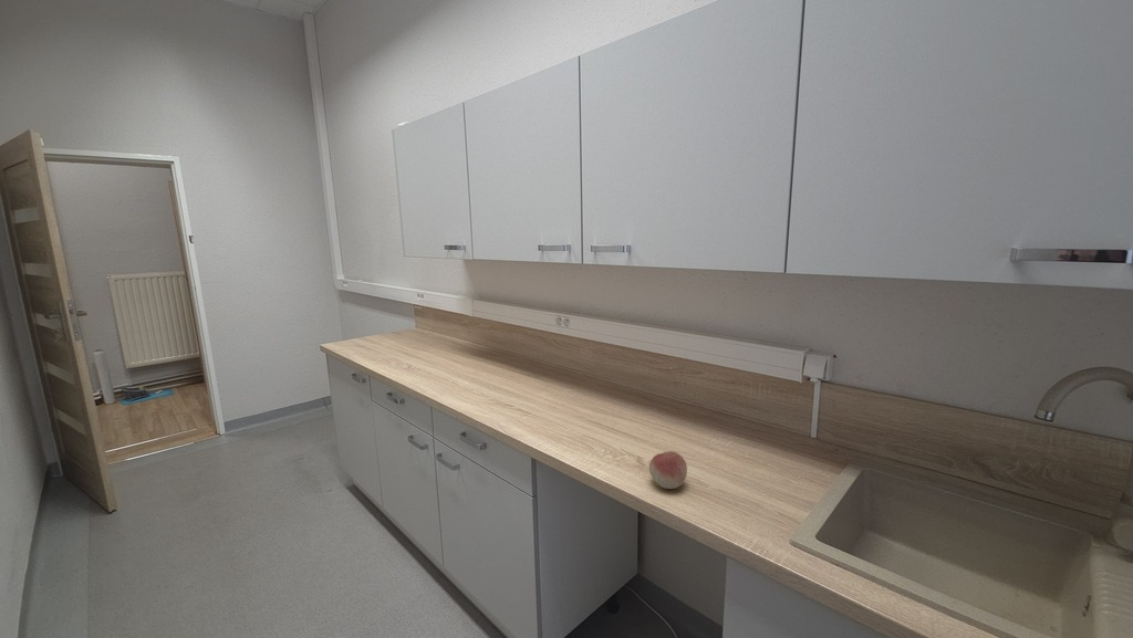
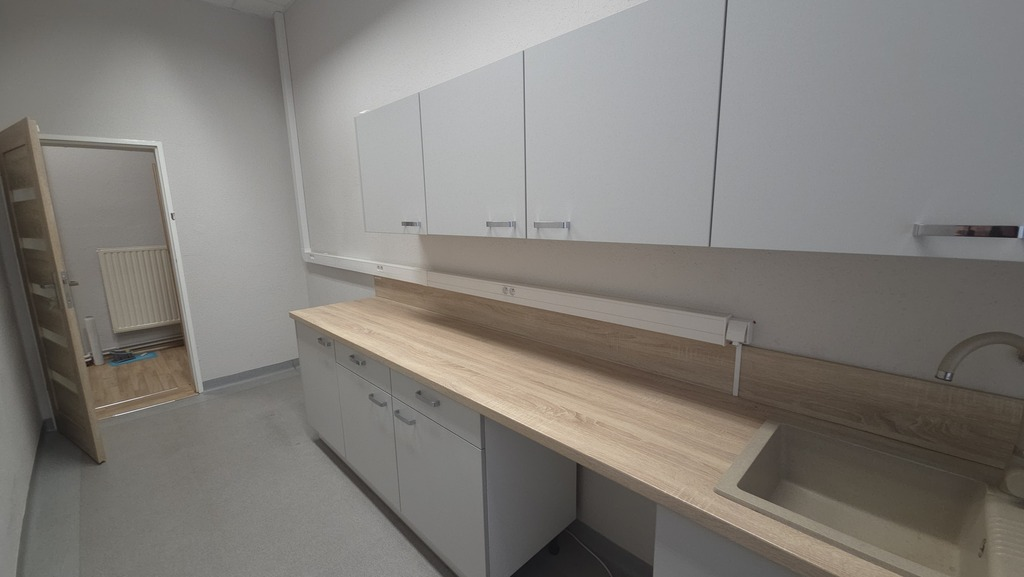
- fruit (667, 469)
